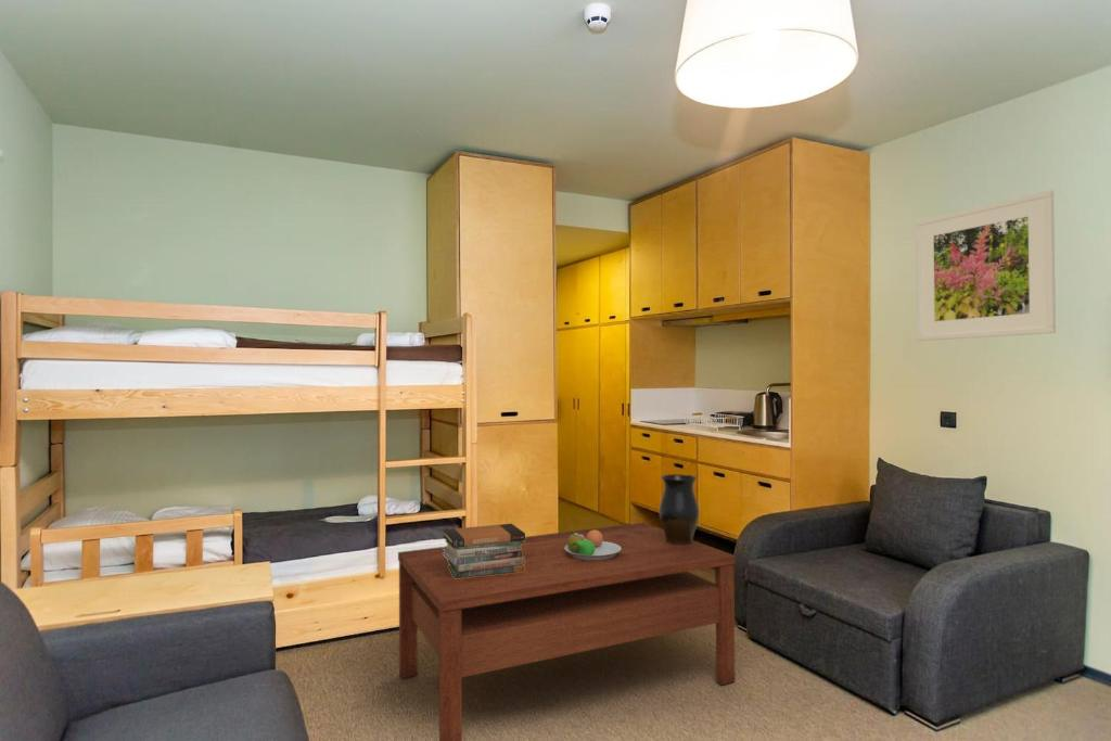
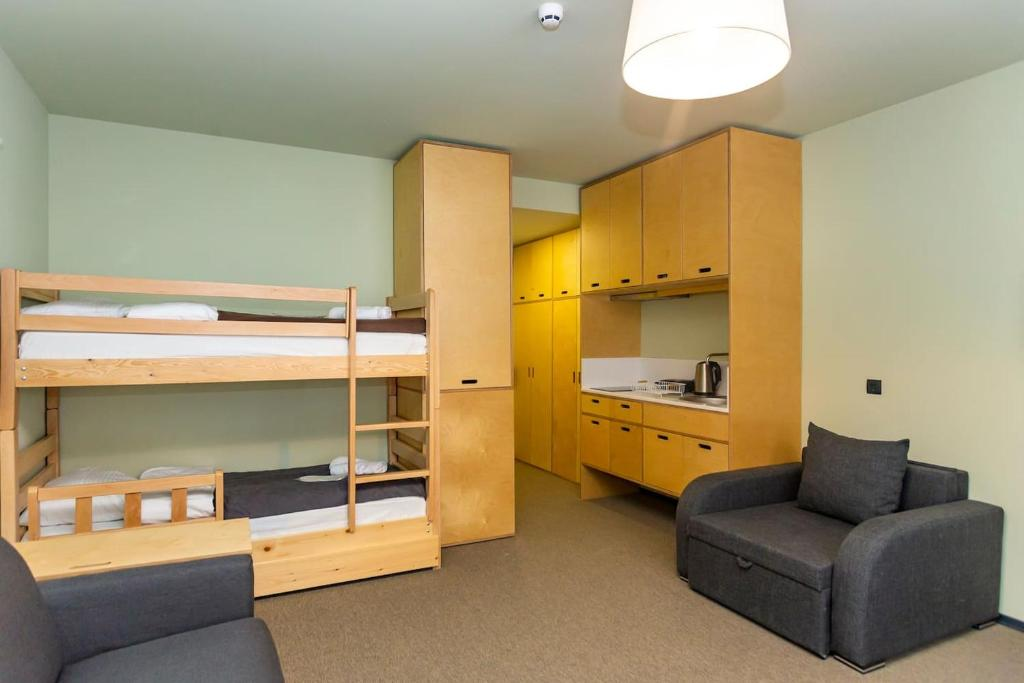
- fruit bowl (590, 541)
- vase (678, 508)
- book stack (483, 549)
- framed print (979, 271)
- coffee table (564, 615)
